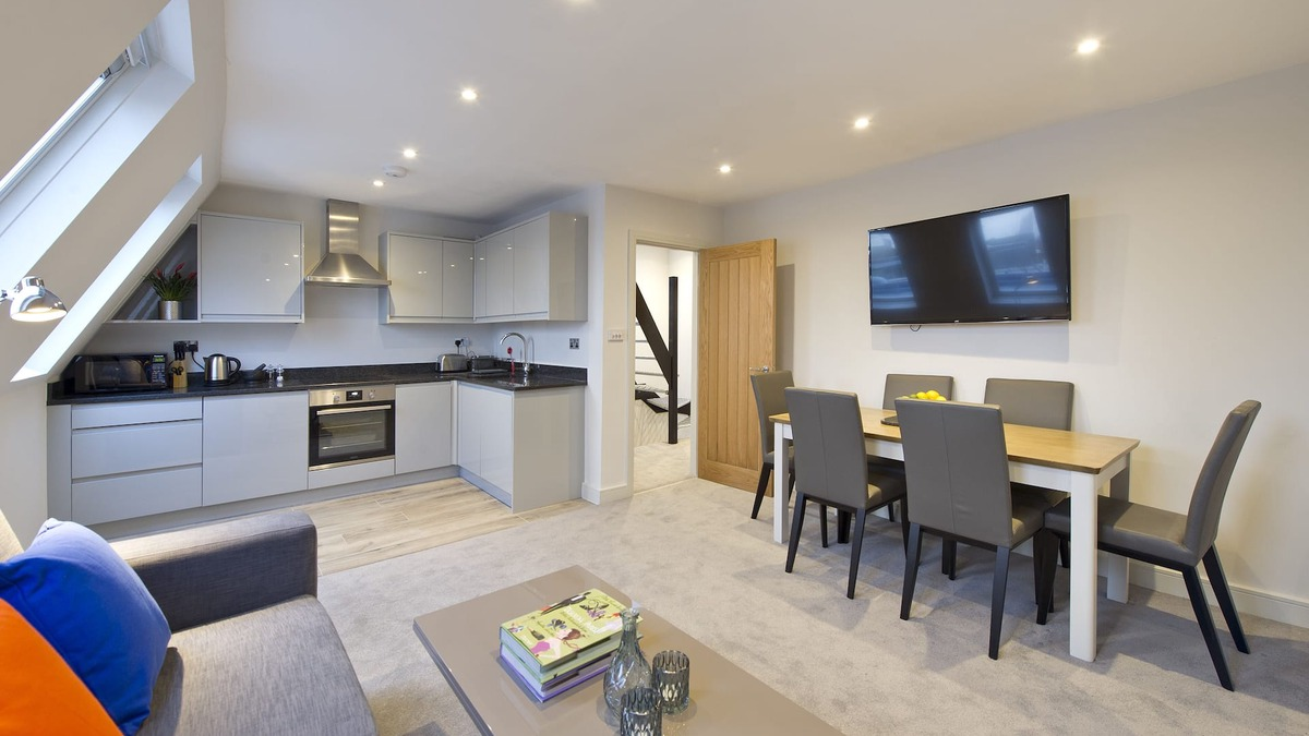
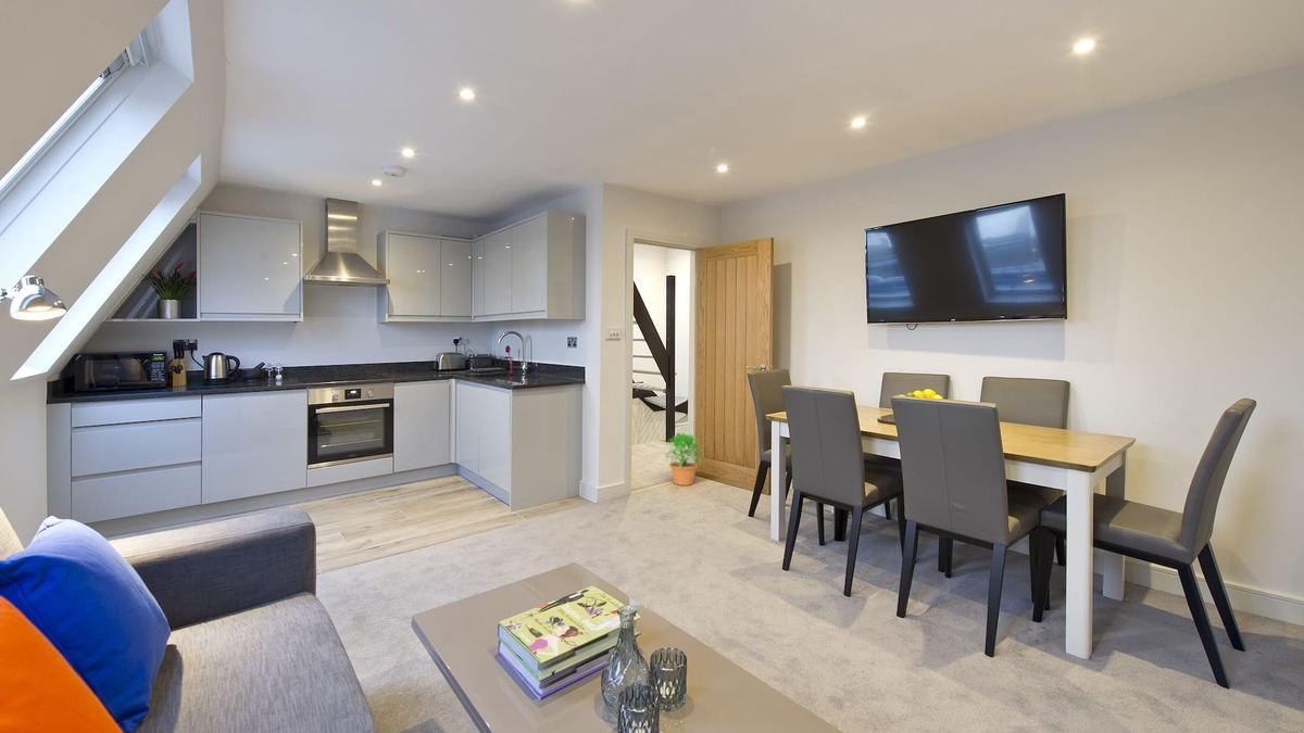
+ potted plant (682, 456)
